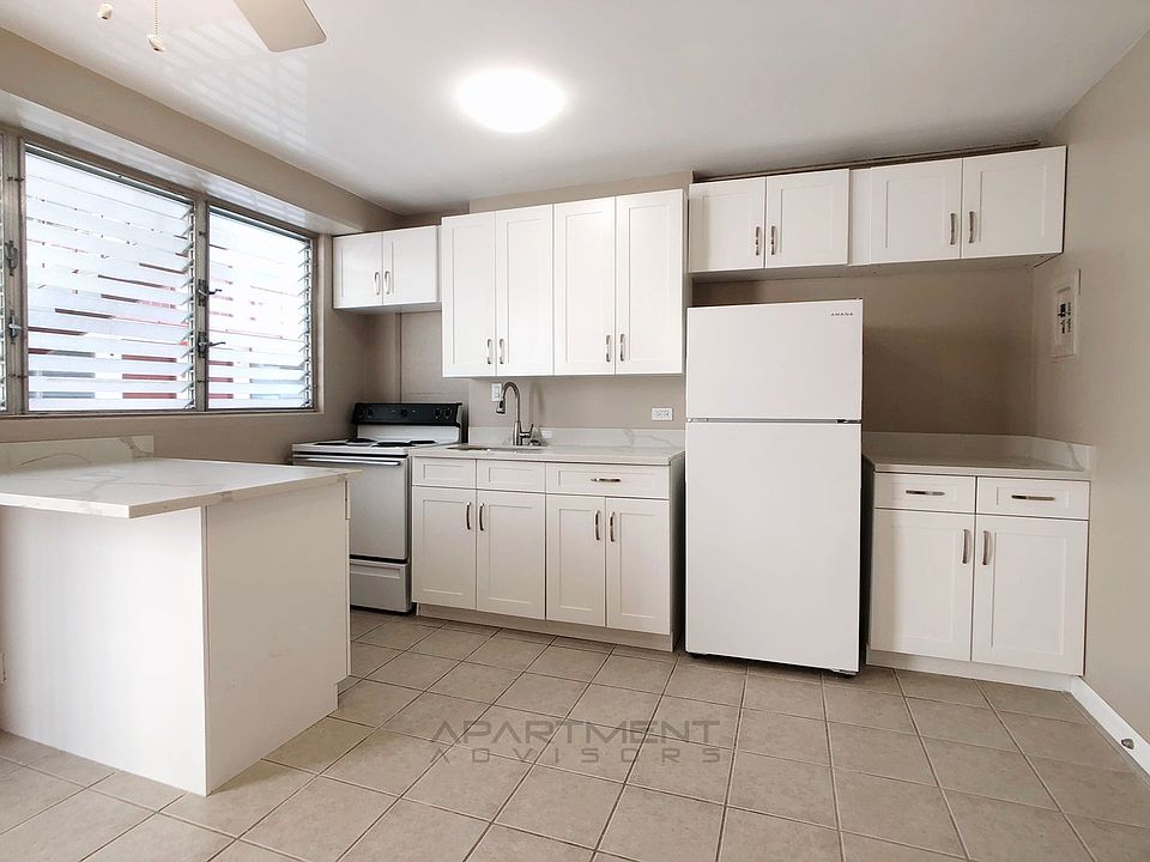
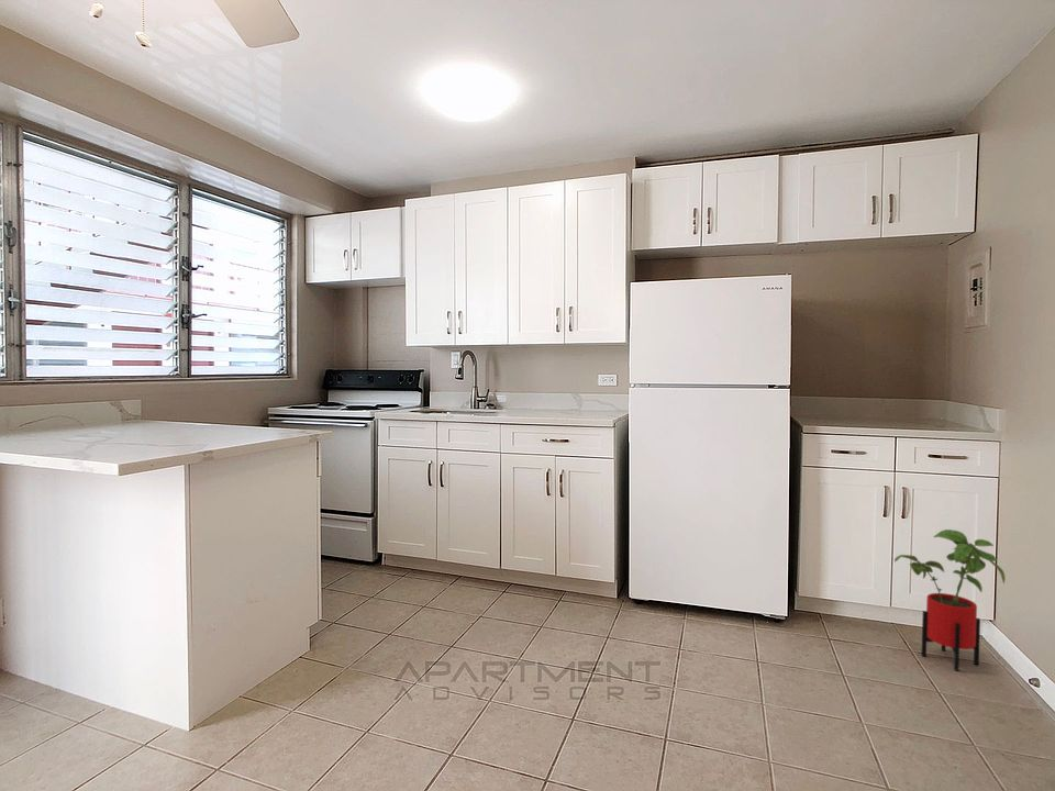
+ house plant (949, 594)
